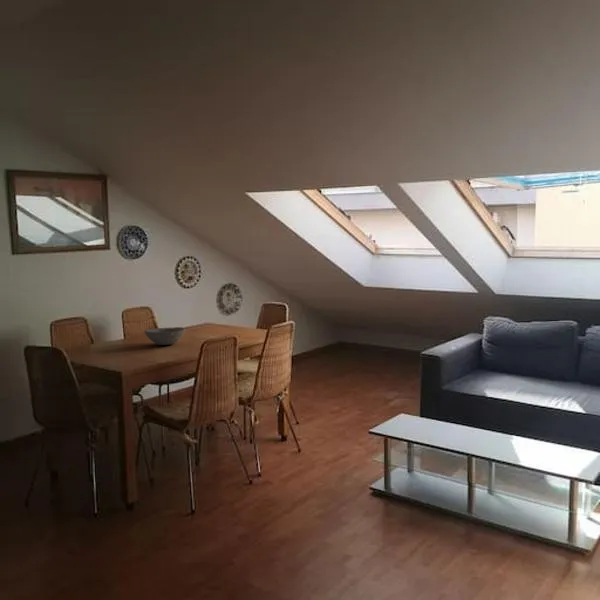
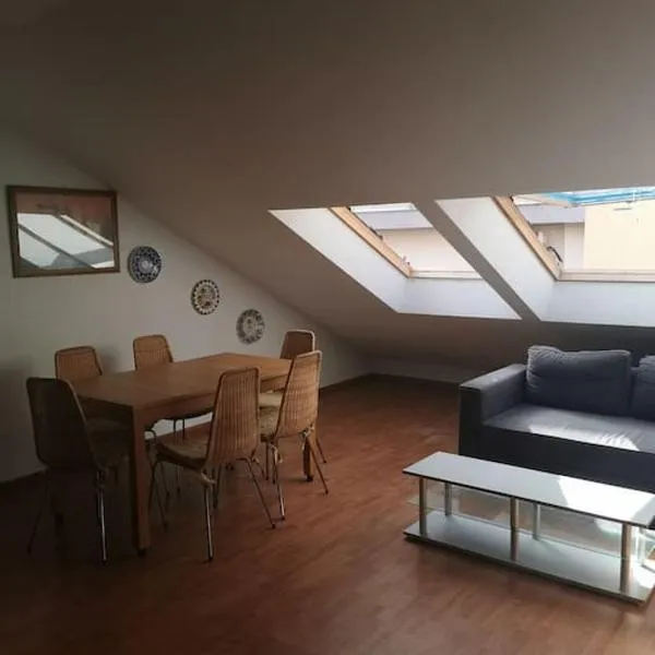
- bowl (165, 337)
